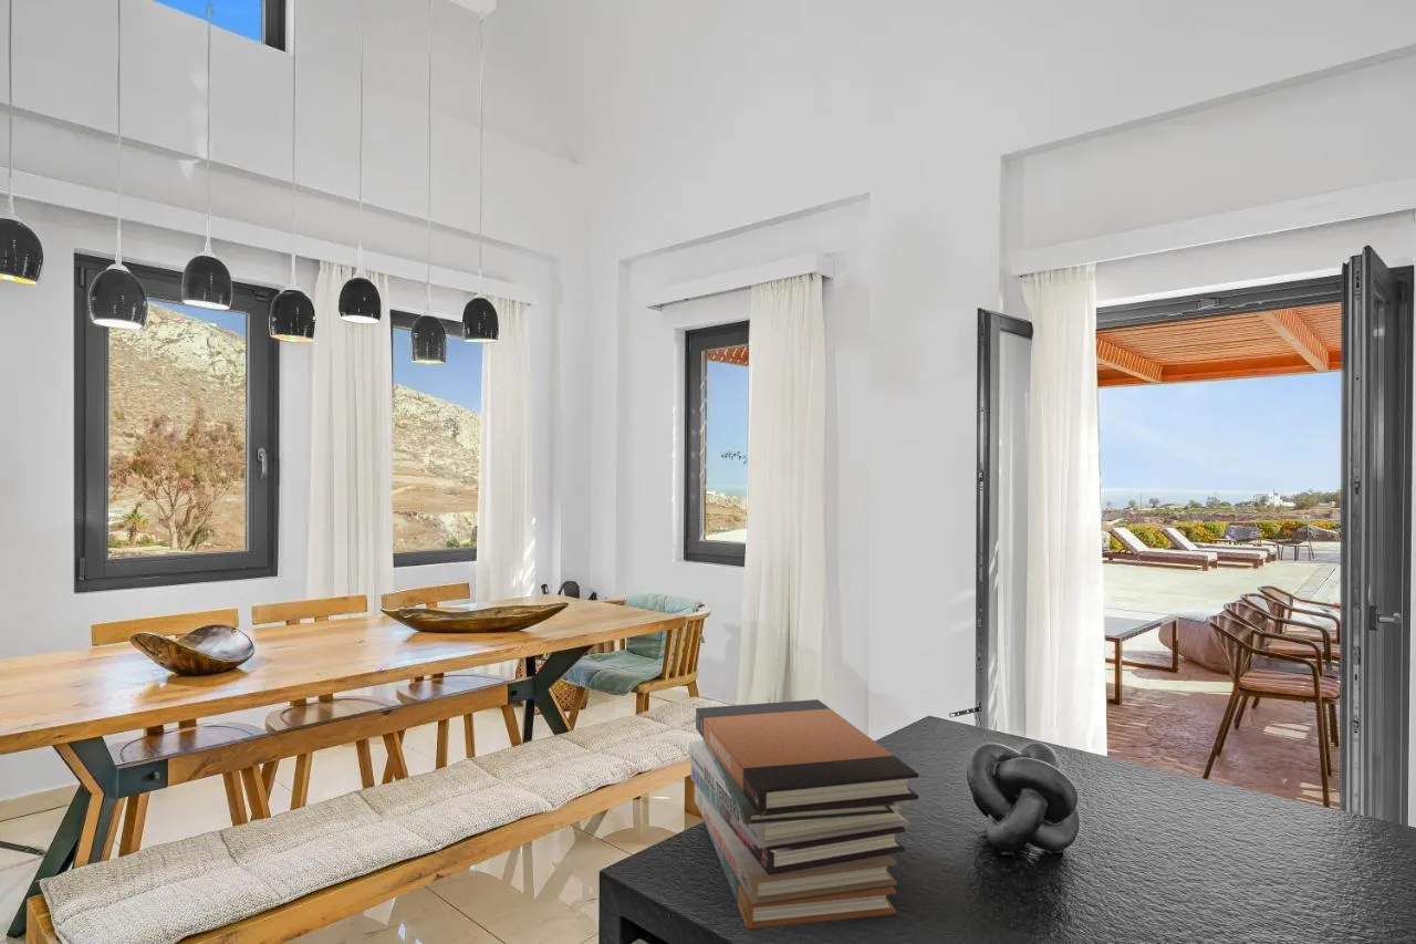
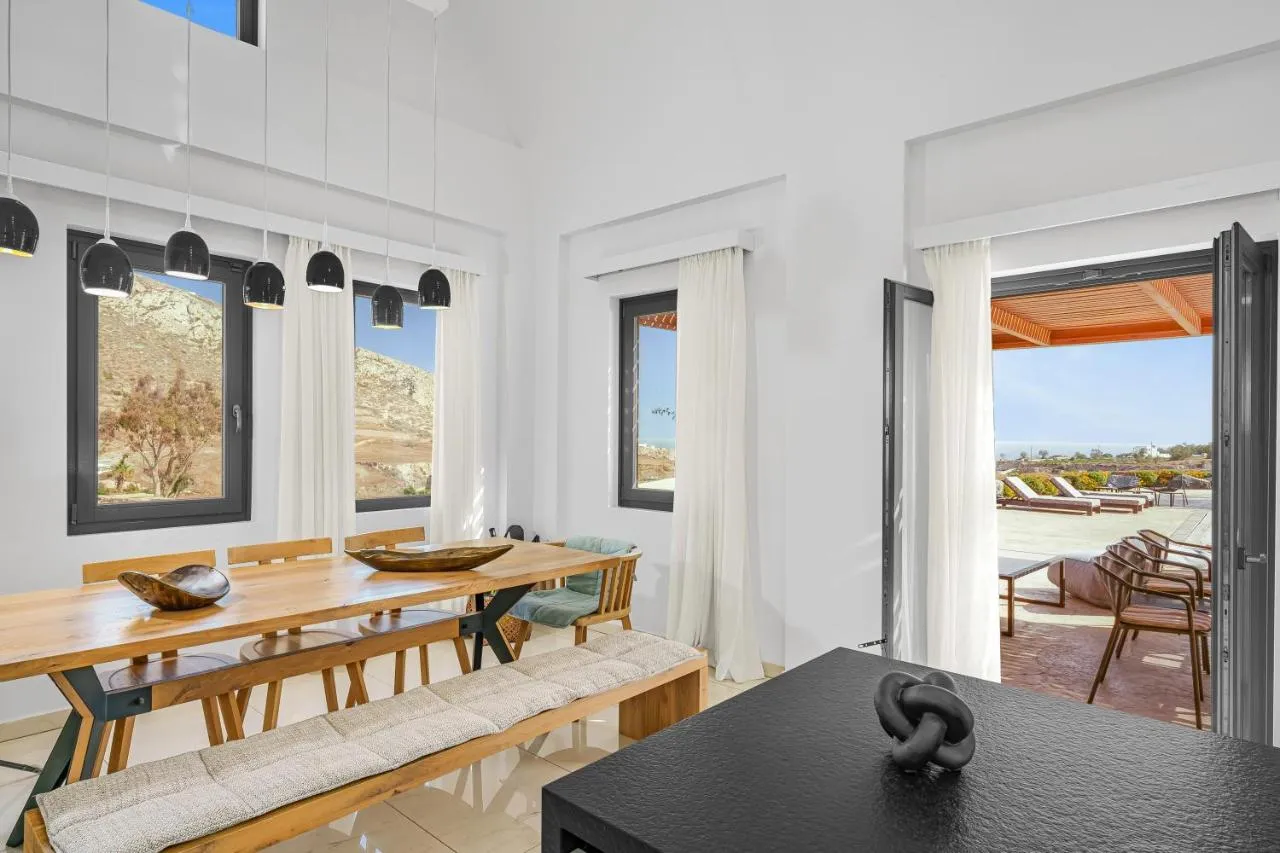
- book stack (789, 796)
